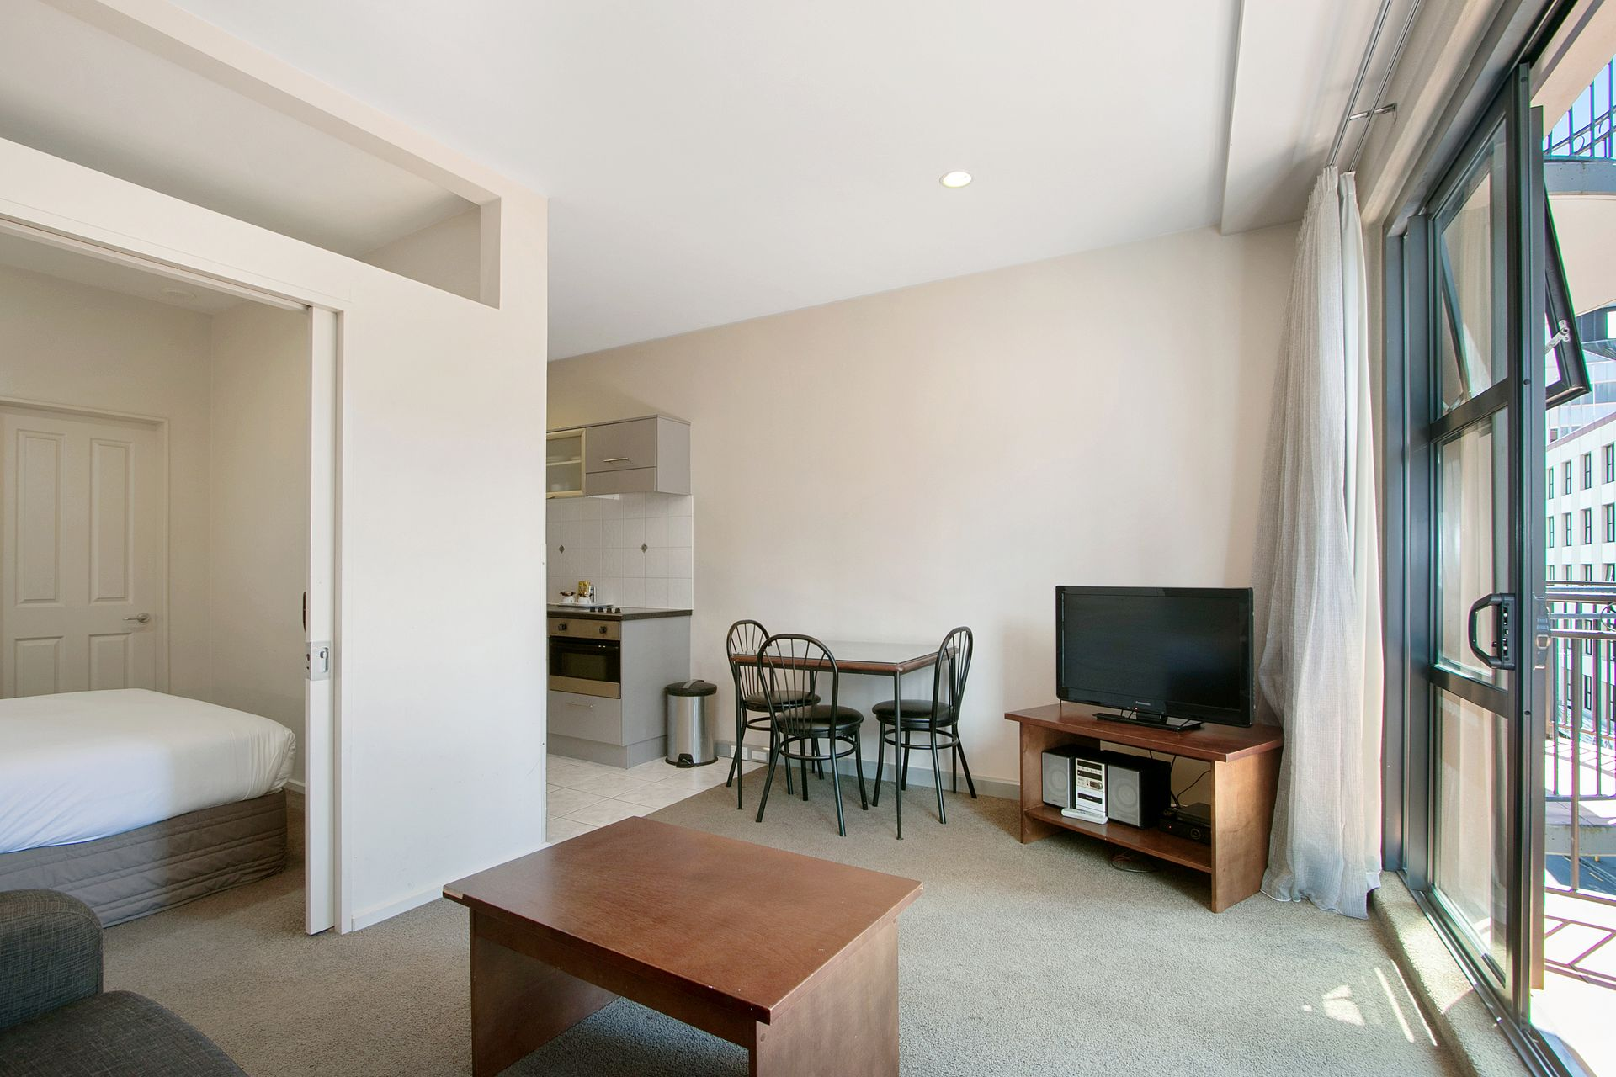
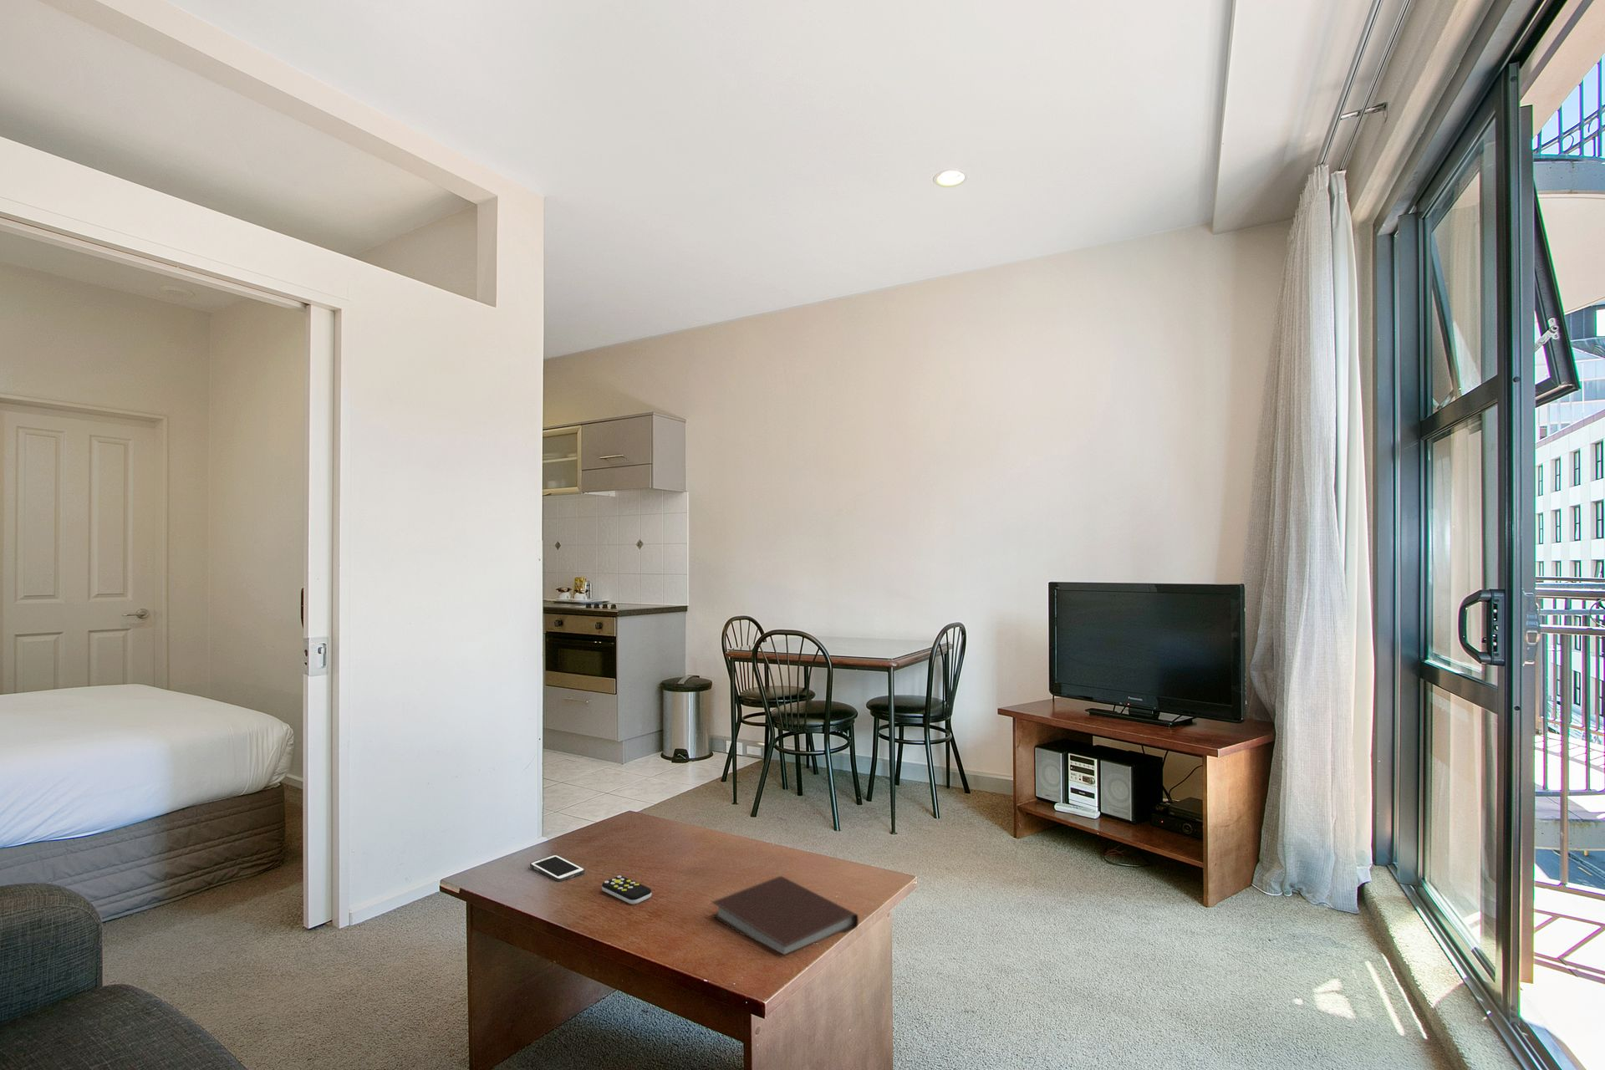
+ notebook (783, 914)
+ remote control (626, 888)
+ cell phone (556, 868)
